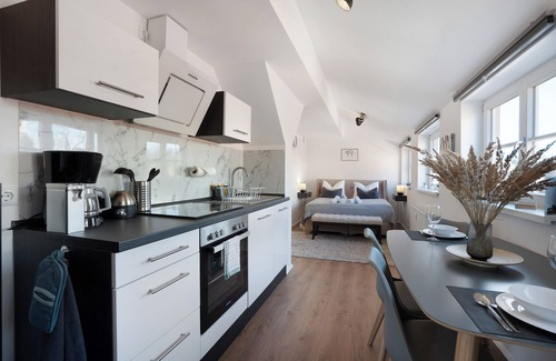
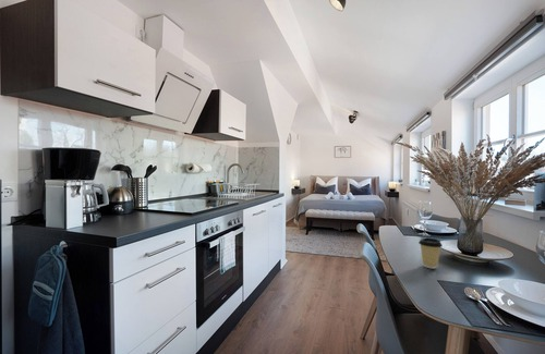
+ coffee cup (429, 253)
